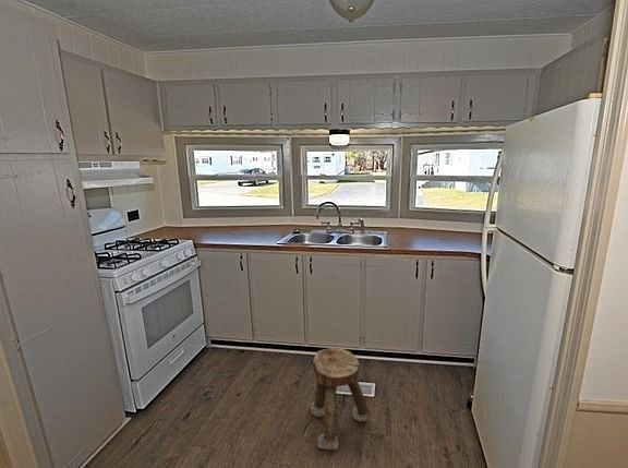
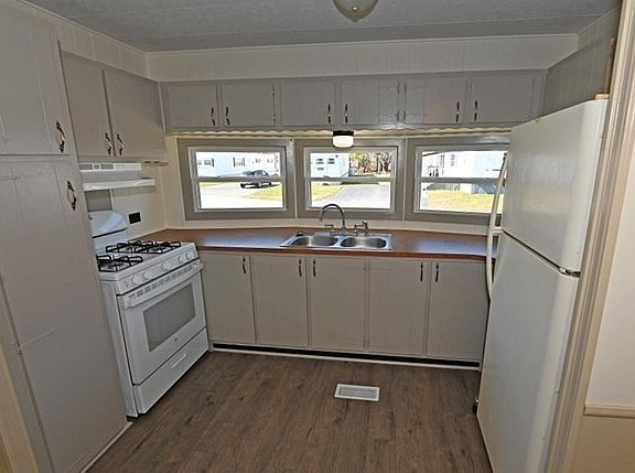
- stool (335, 393)
